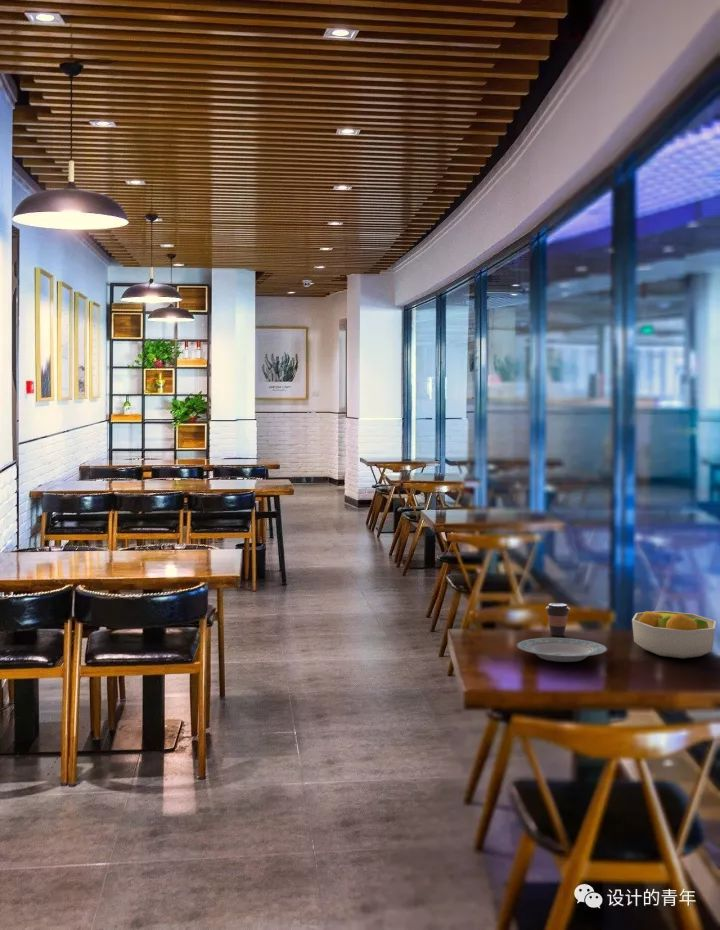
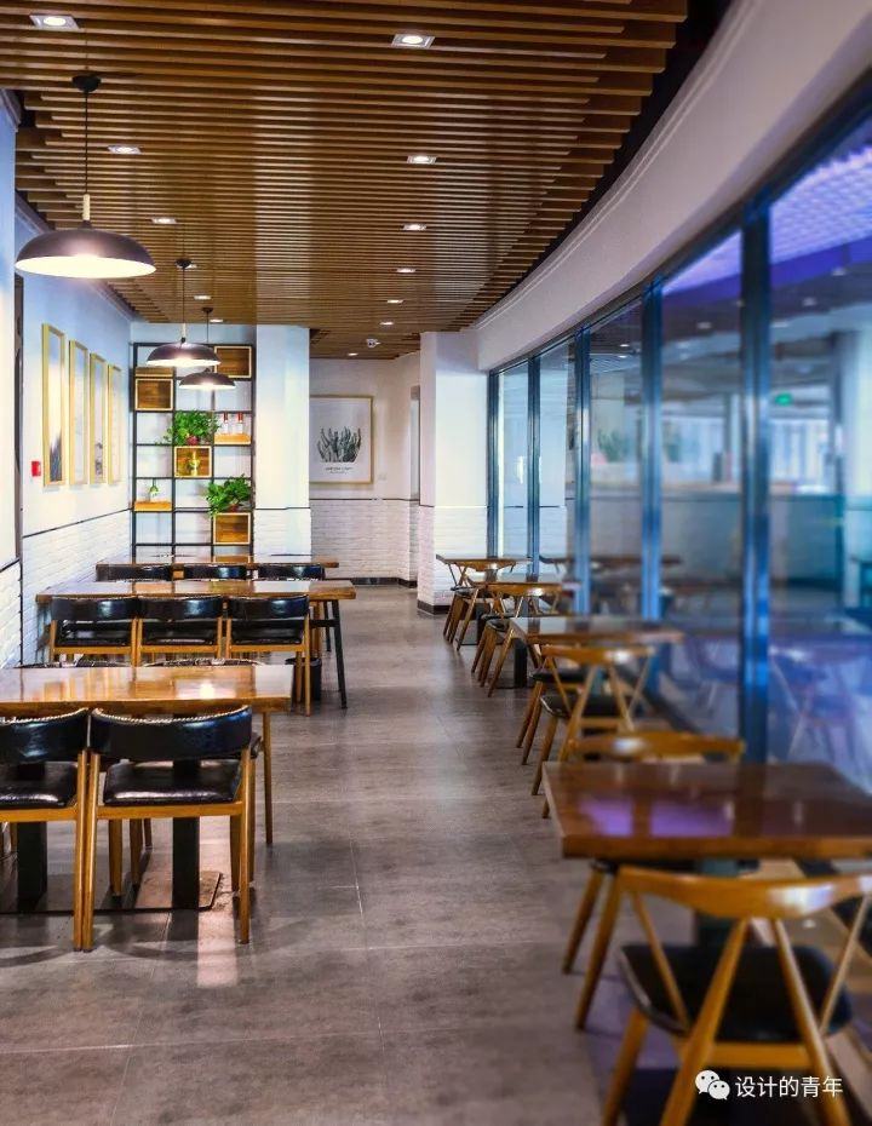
- plate (561, 652)
- coffee cup (557, 619)
- fruit bowl (673, 628)
